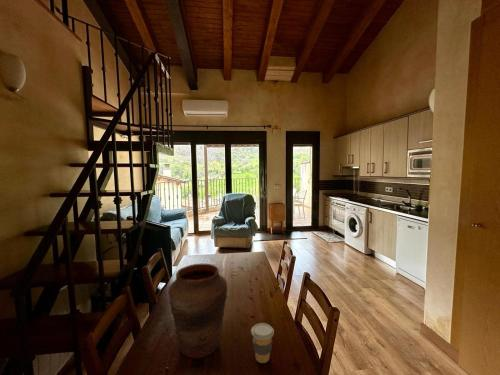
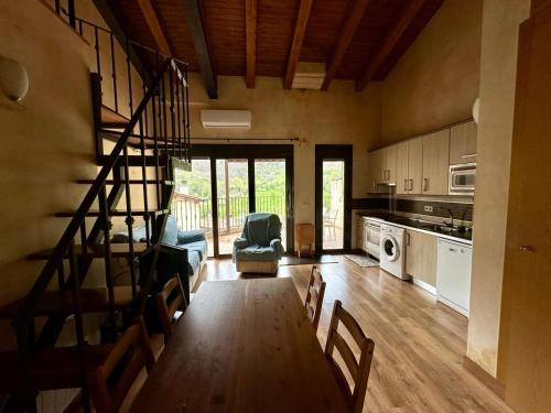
- coffee cup (262, 343)
- vase (198, 308)
